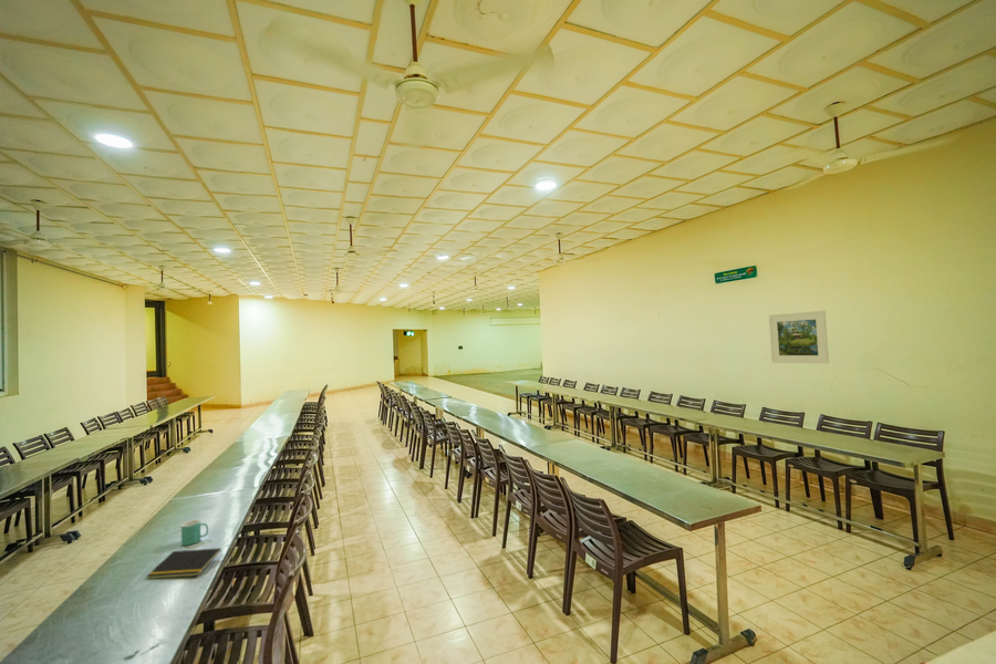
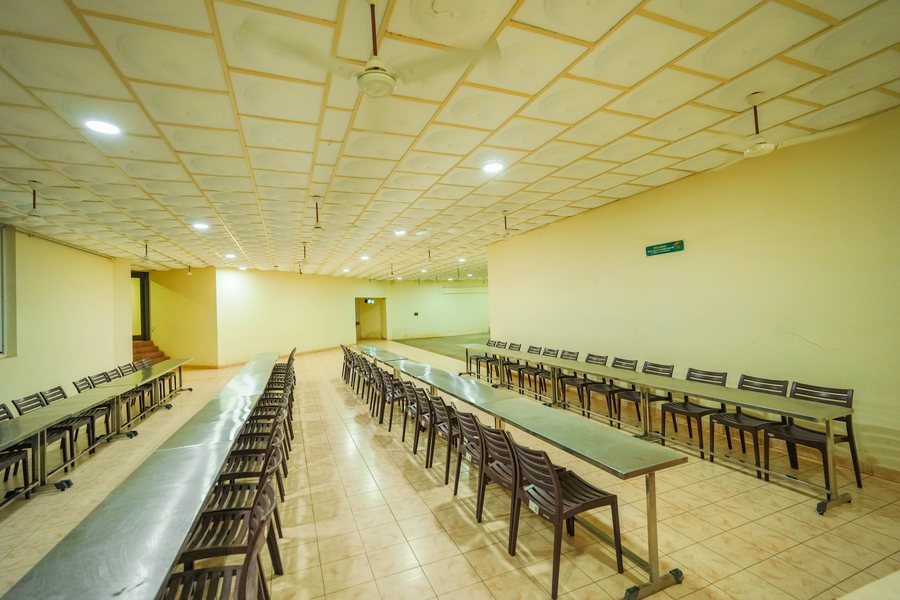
- notepad (185, 562)
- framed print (797, 338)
- mug (195, 531)
